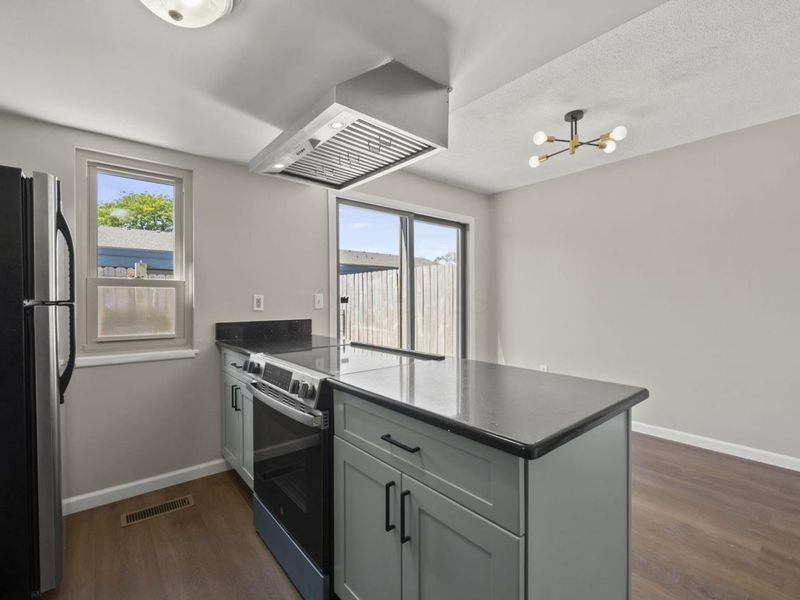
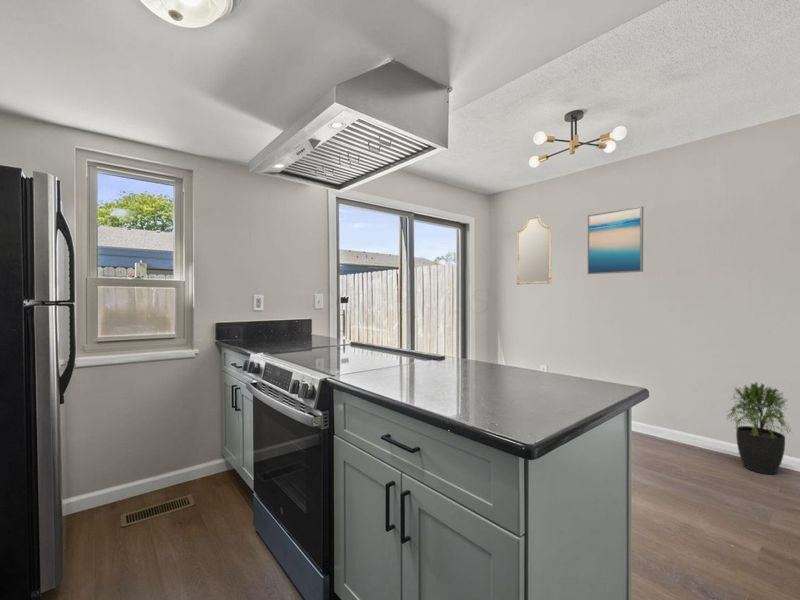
+ potted plant (756, 424)
+ home mirror (533, 250)
+ wall art (614, 242)
